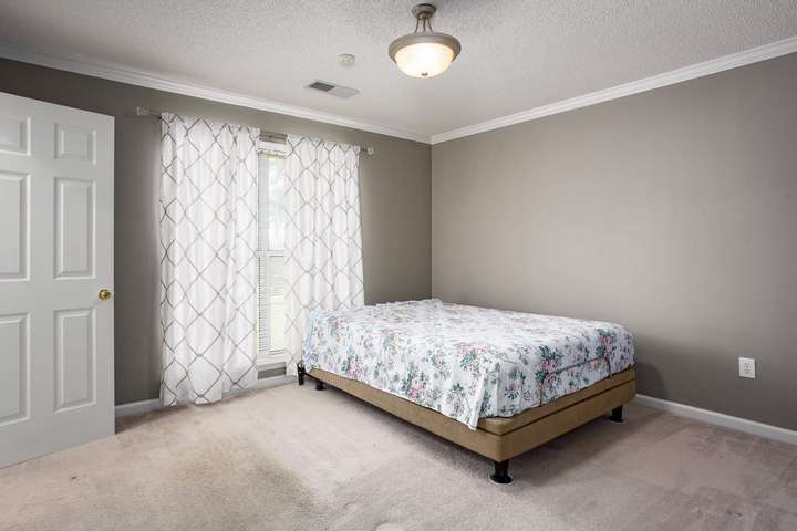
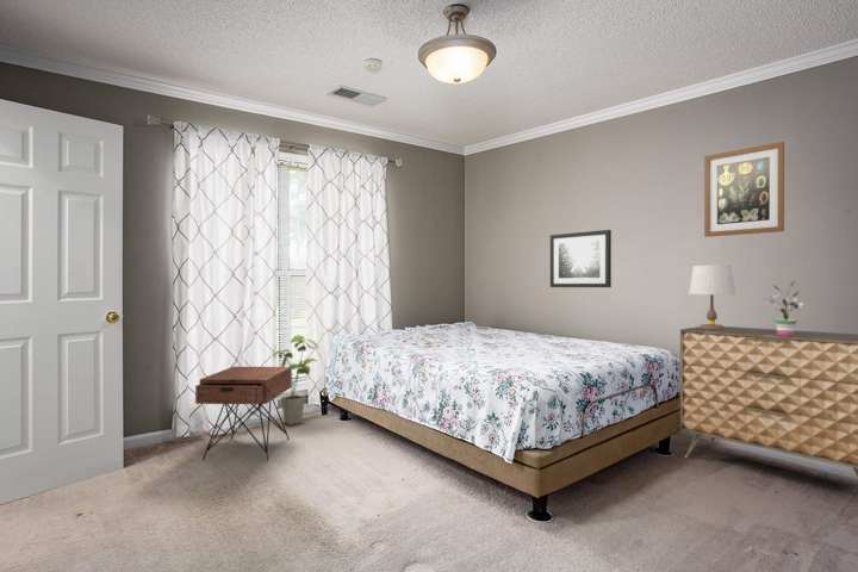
+ potted plant (783, 307)
+ wall art (578, 260)
+ table lamp (711, 297)
+ dresser (778, 400)
+ wall art (741, 192)
+ nightstand (245, 412)
+ house plant (297, 378)
